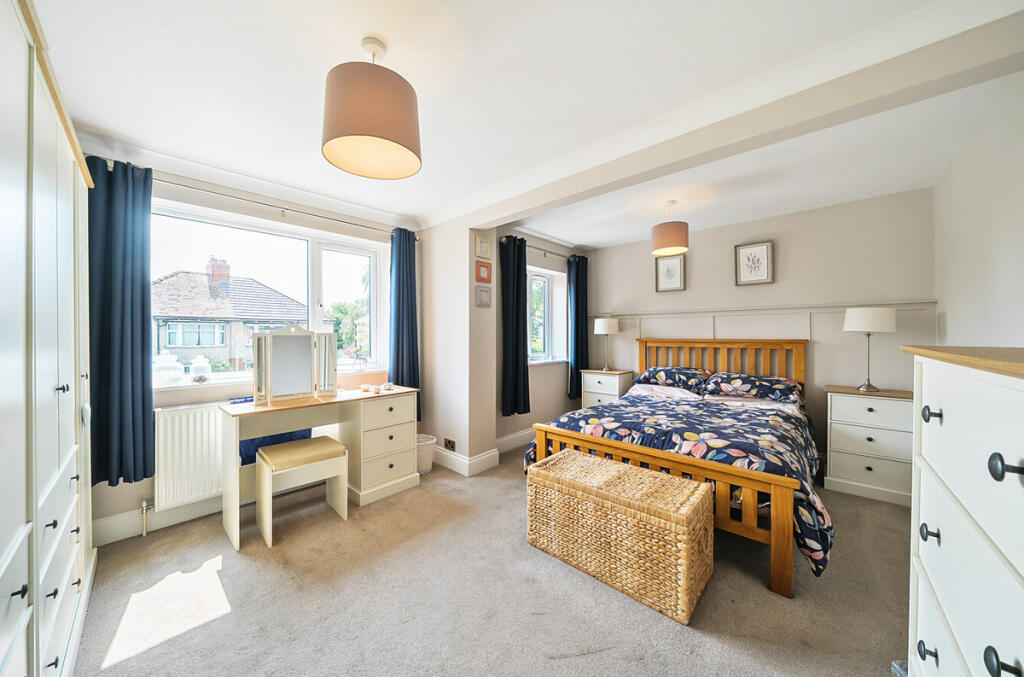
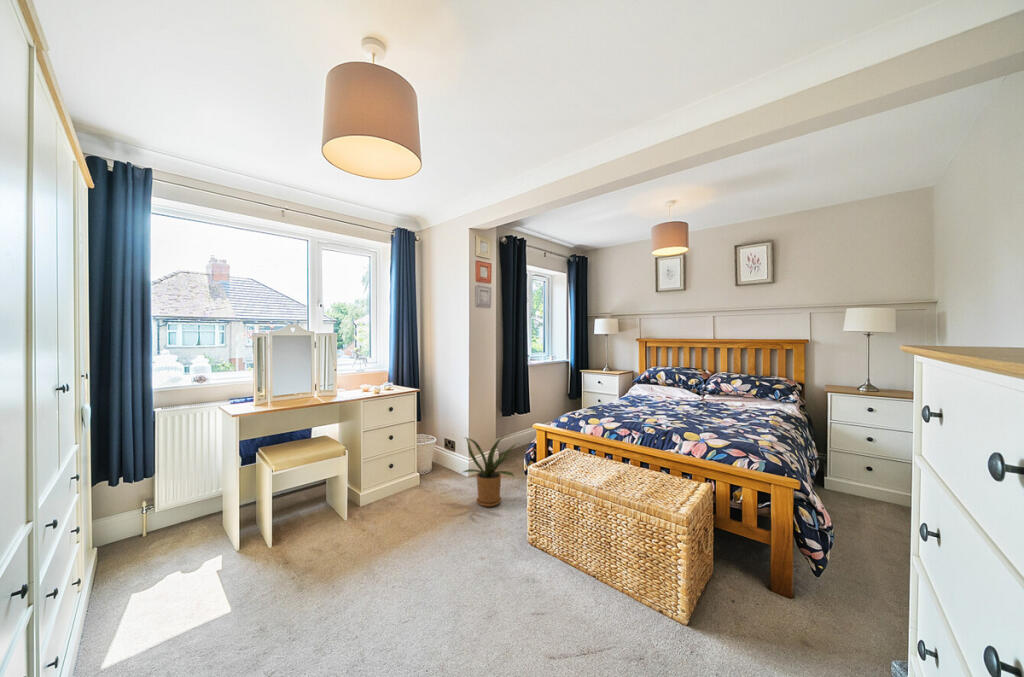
+ house plant (491, 466)
